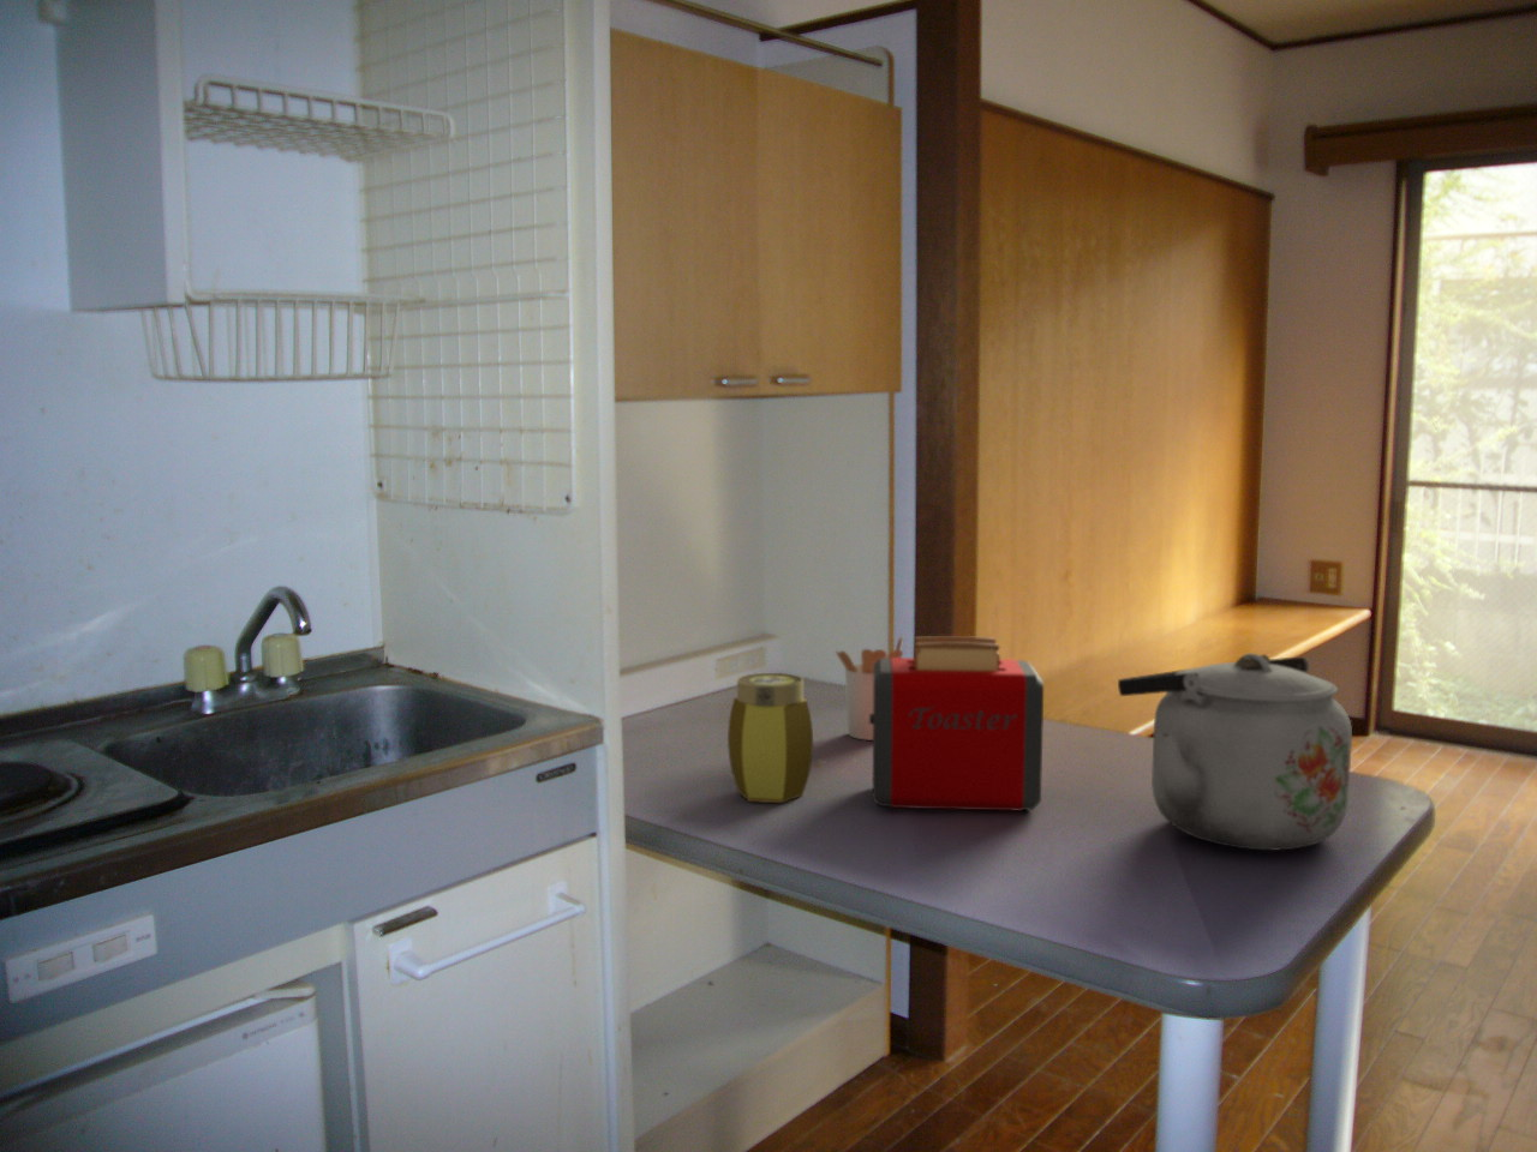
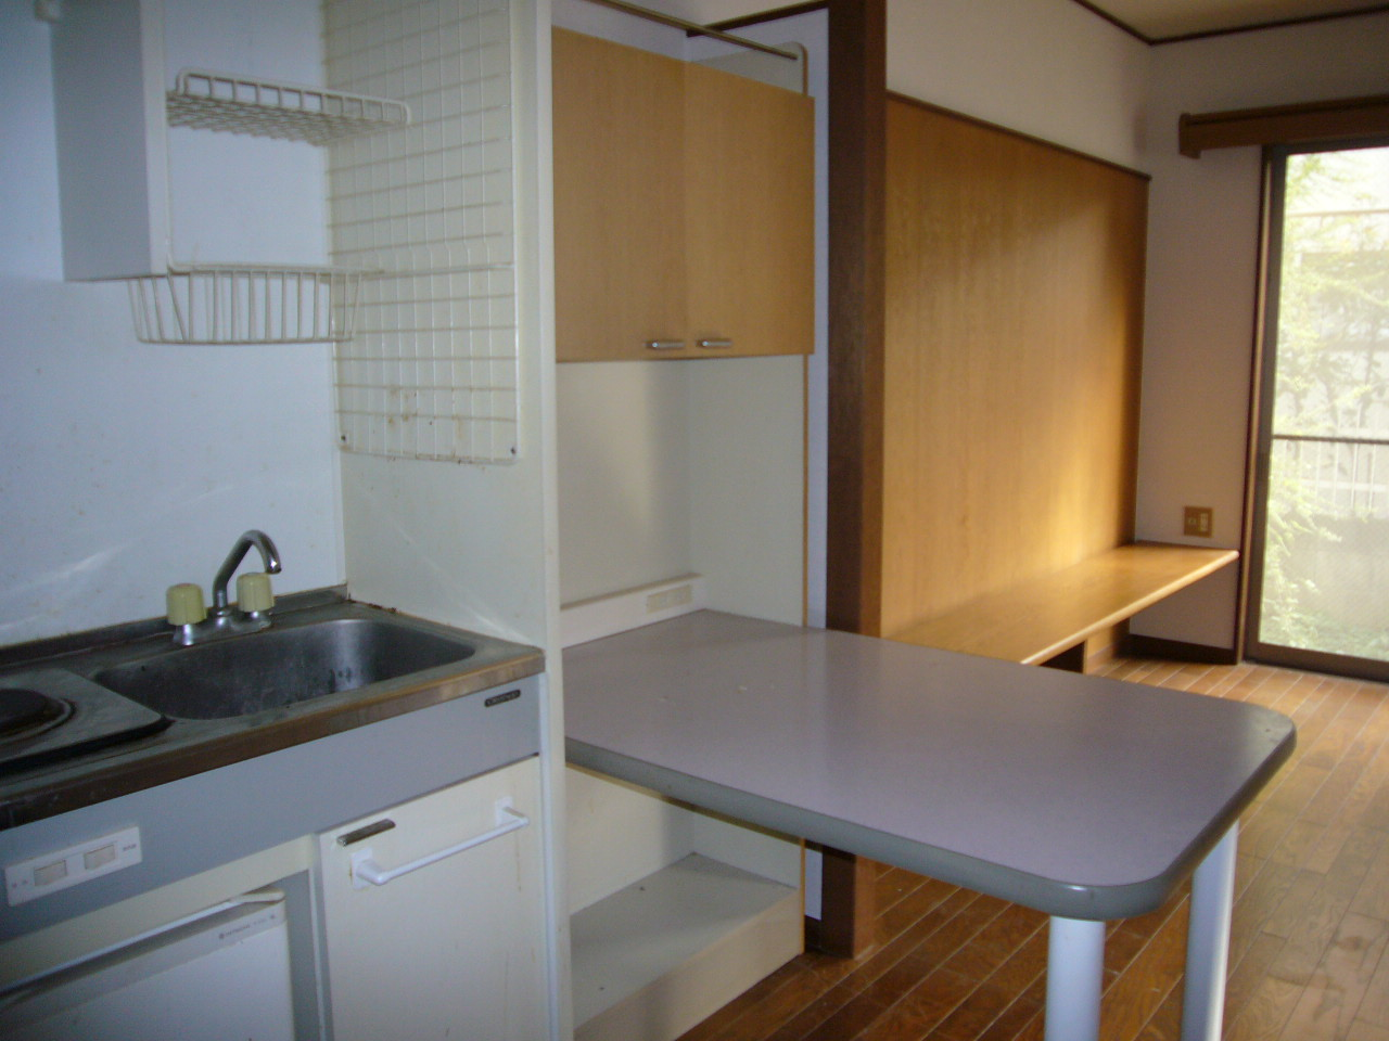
- jar (770, 737)
- kettle (1230, 744)
- utensil holder (871, 687)
- toaster (952, 719)
